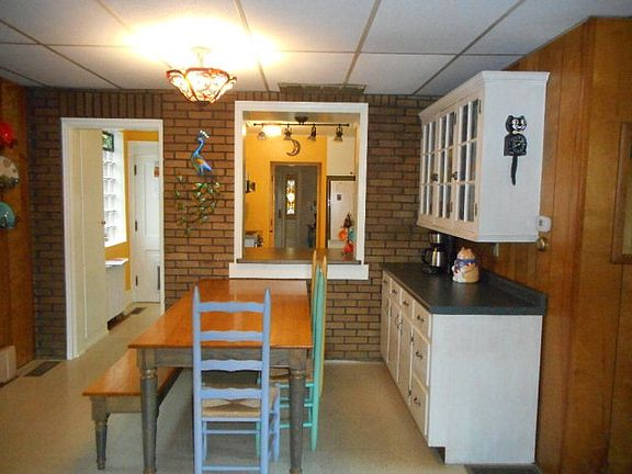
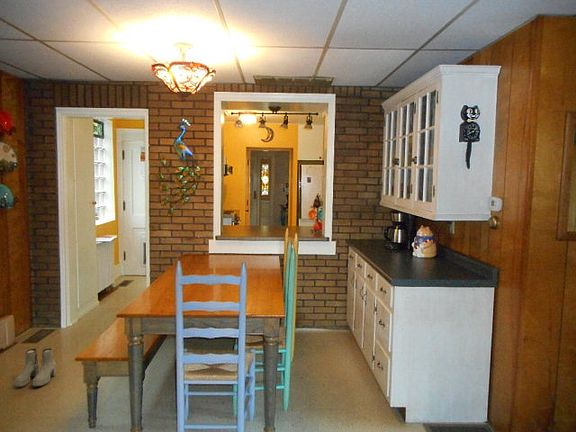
+ boots (36, 366)
